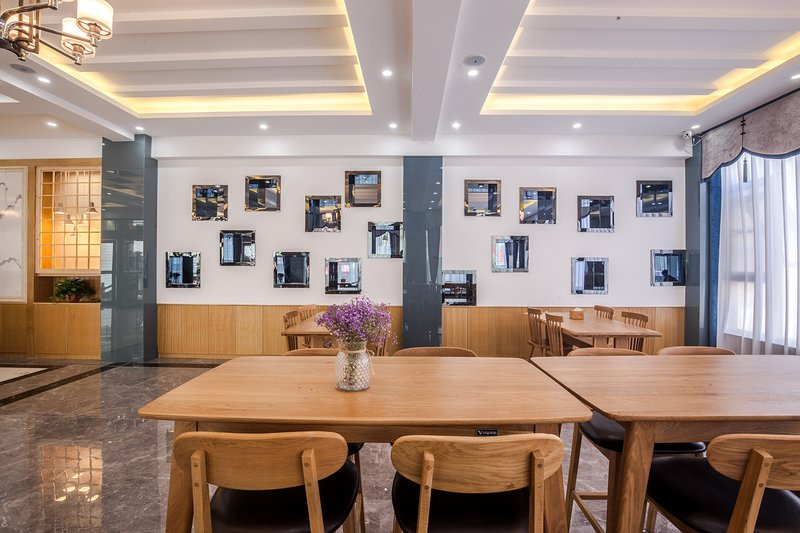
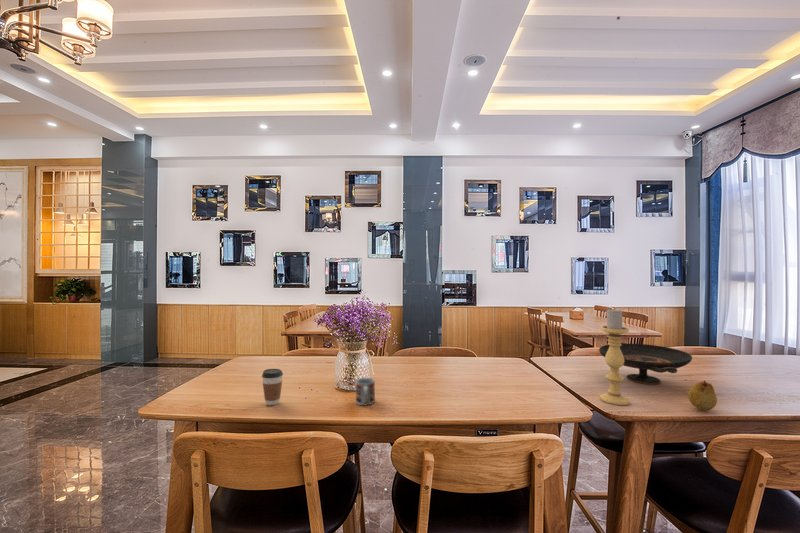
+ cup (365, 392)
+ coffee cup (272, 386)
+ decorative bowl (642, 365)
+ candle holder (614, 354)
+ fruit (702, 393)
